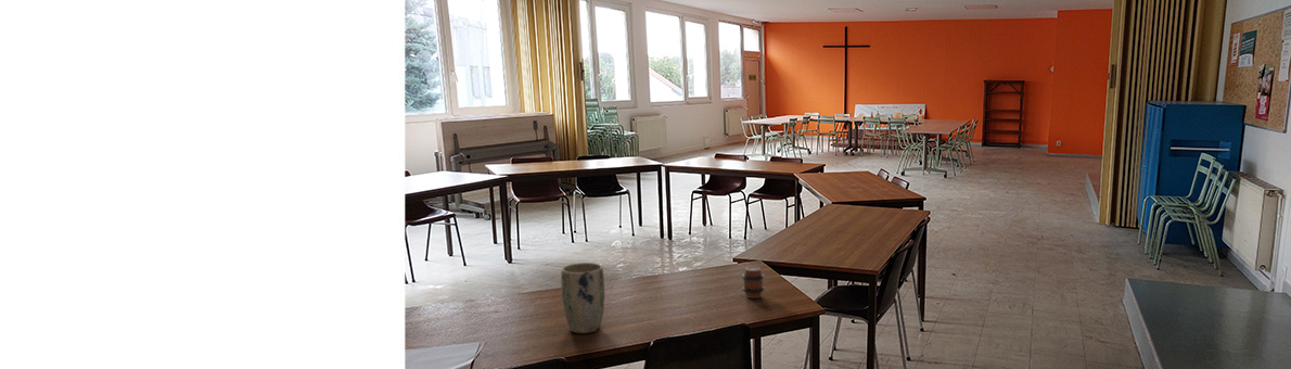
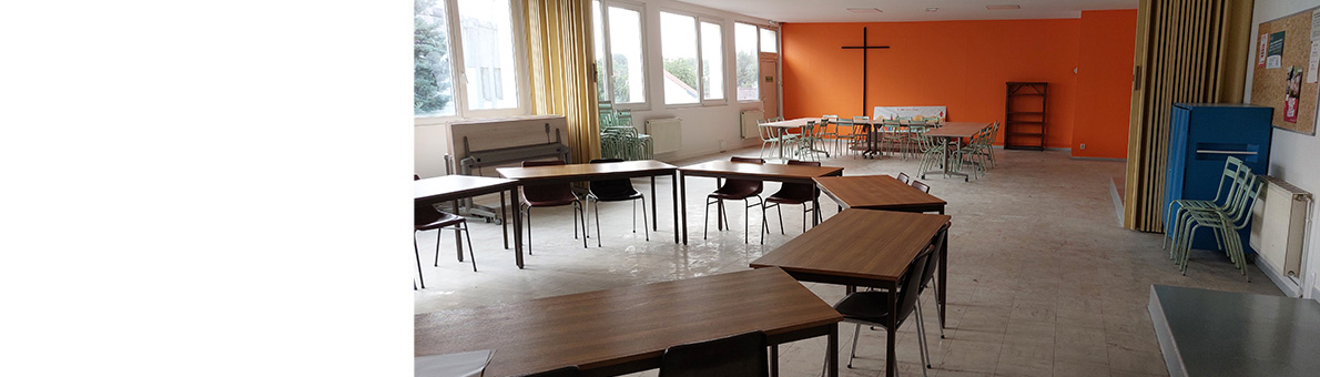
- plant pot (583, 297)
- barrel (753, 282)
